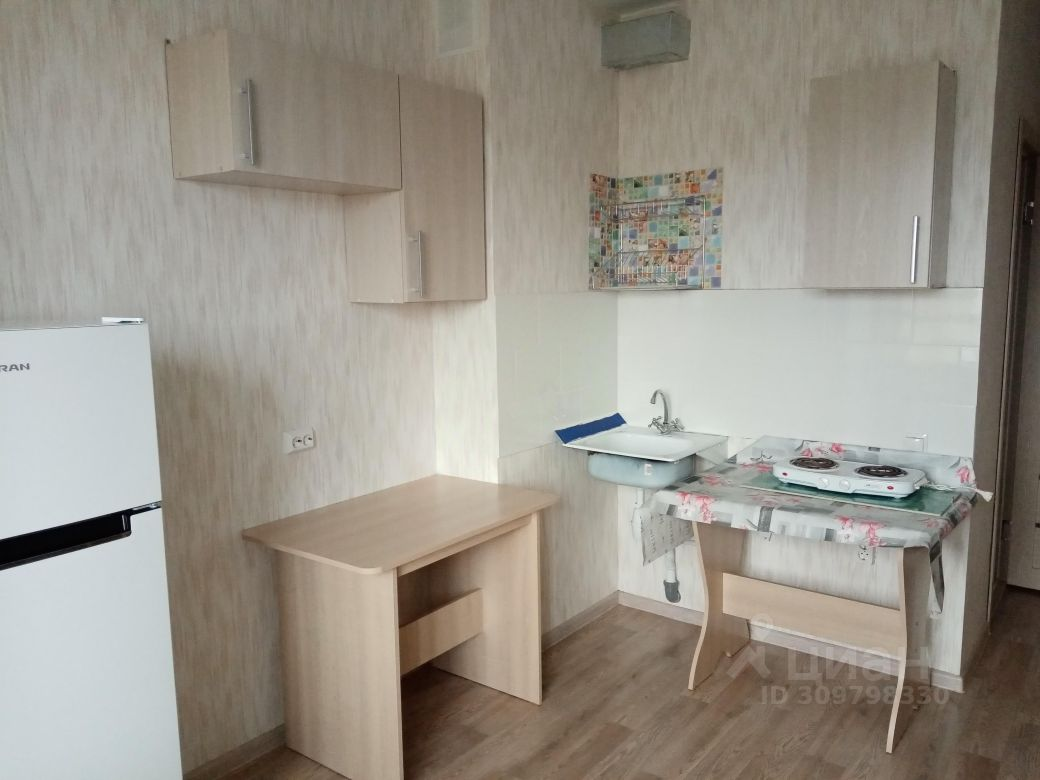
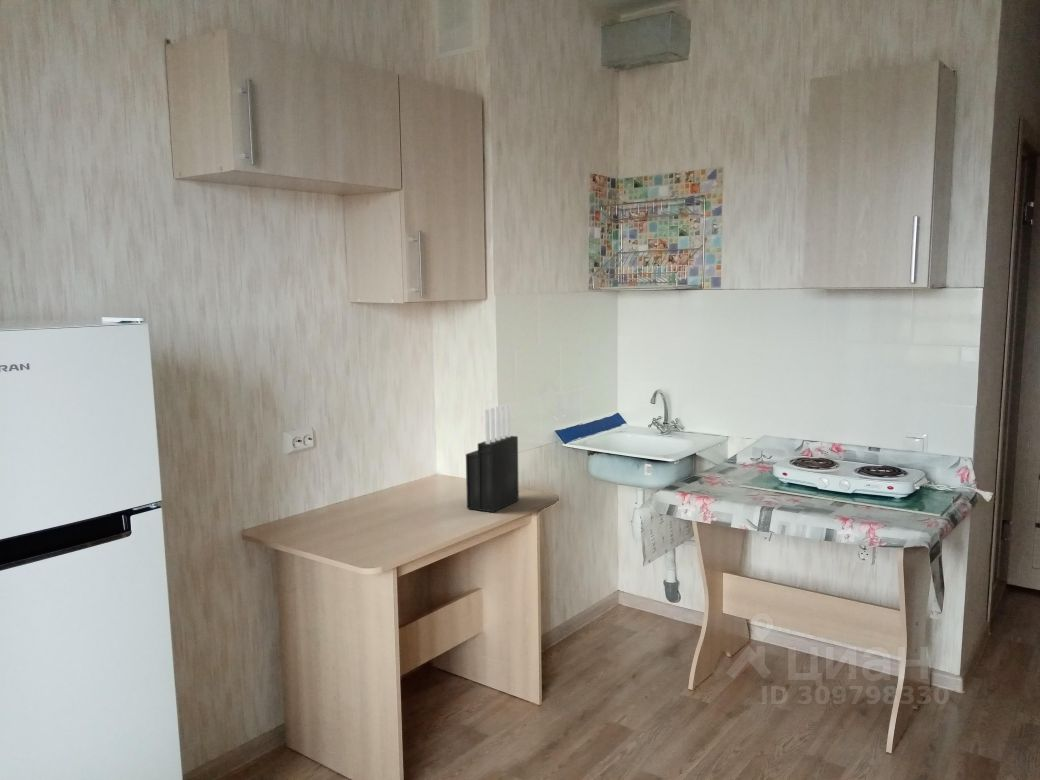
+ knife block (489, 455)
